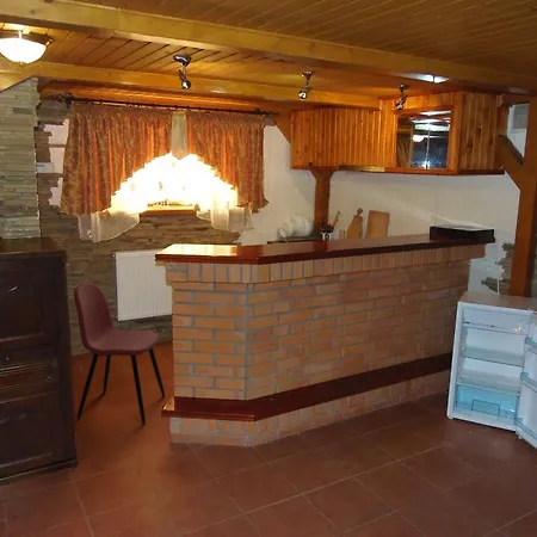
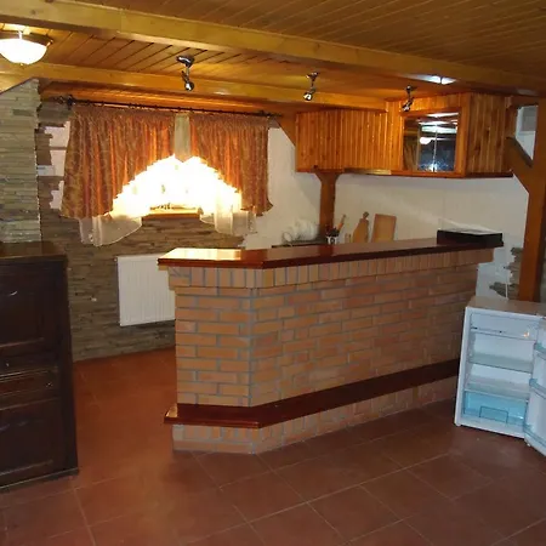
- dining chair (117, 347)
